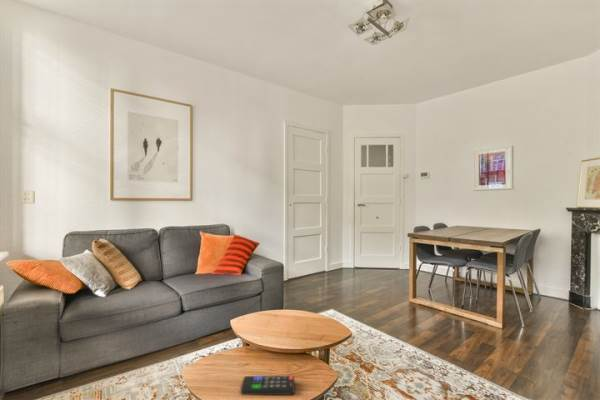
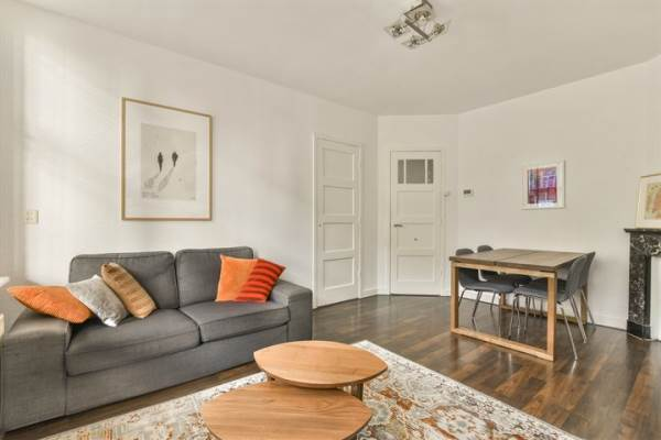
- remote control (268, 384)
